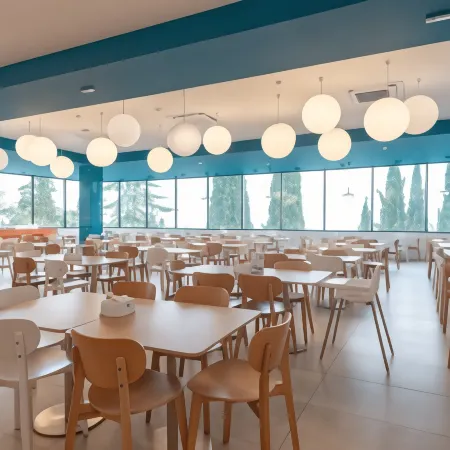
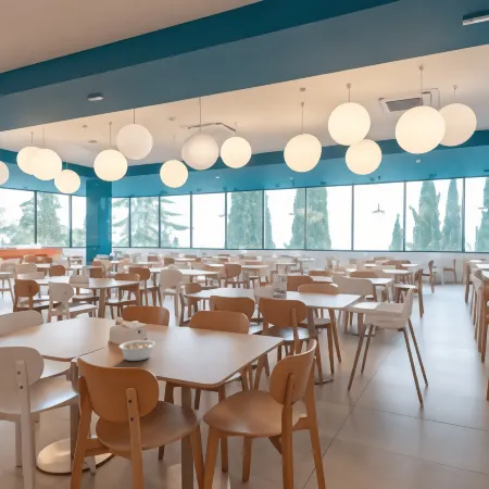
+ legume (138, 349)
